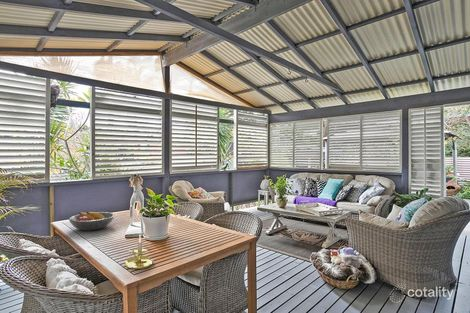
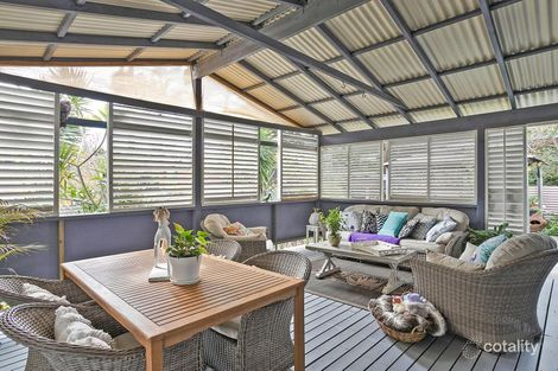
- candle holder (138, 248)
- fruit bowl (92, 220)
